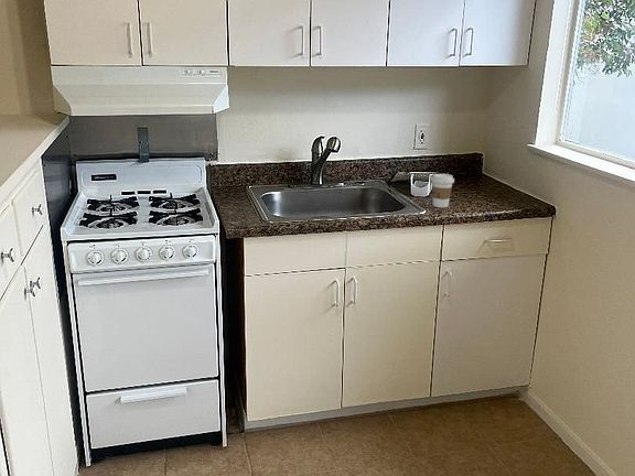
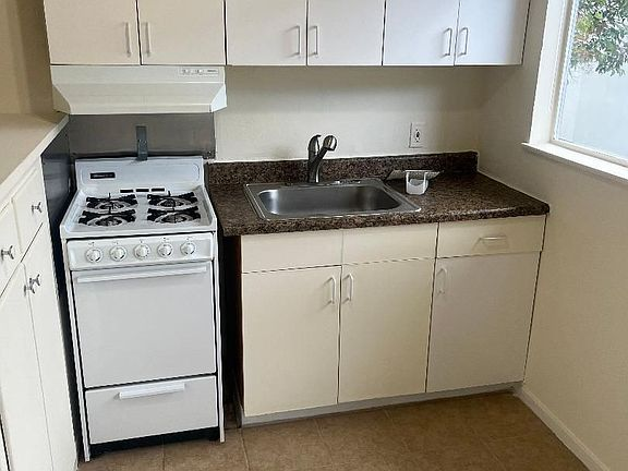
- coffee cup (441, 191)
